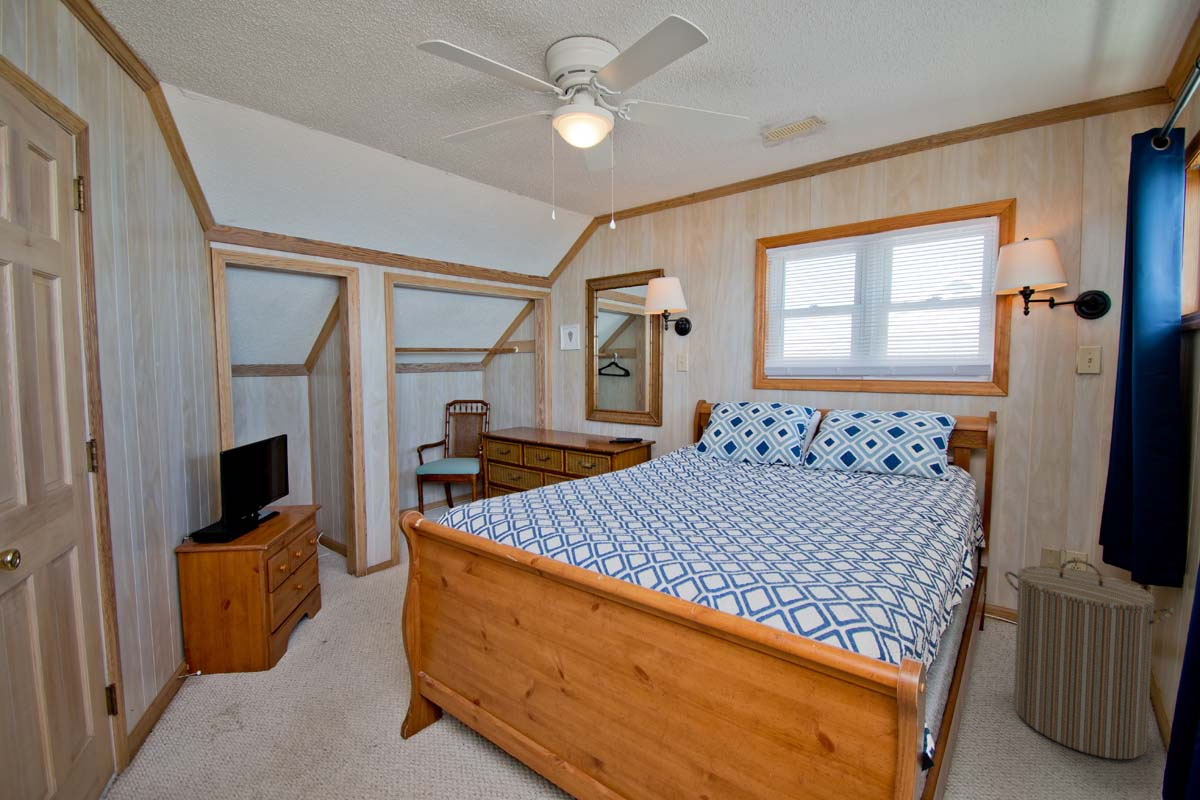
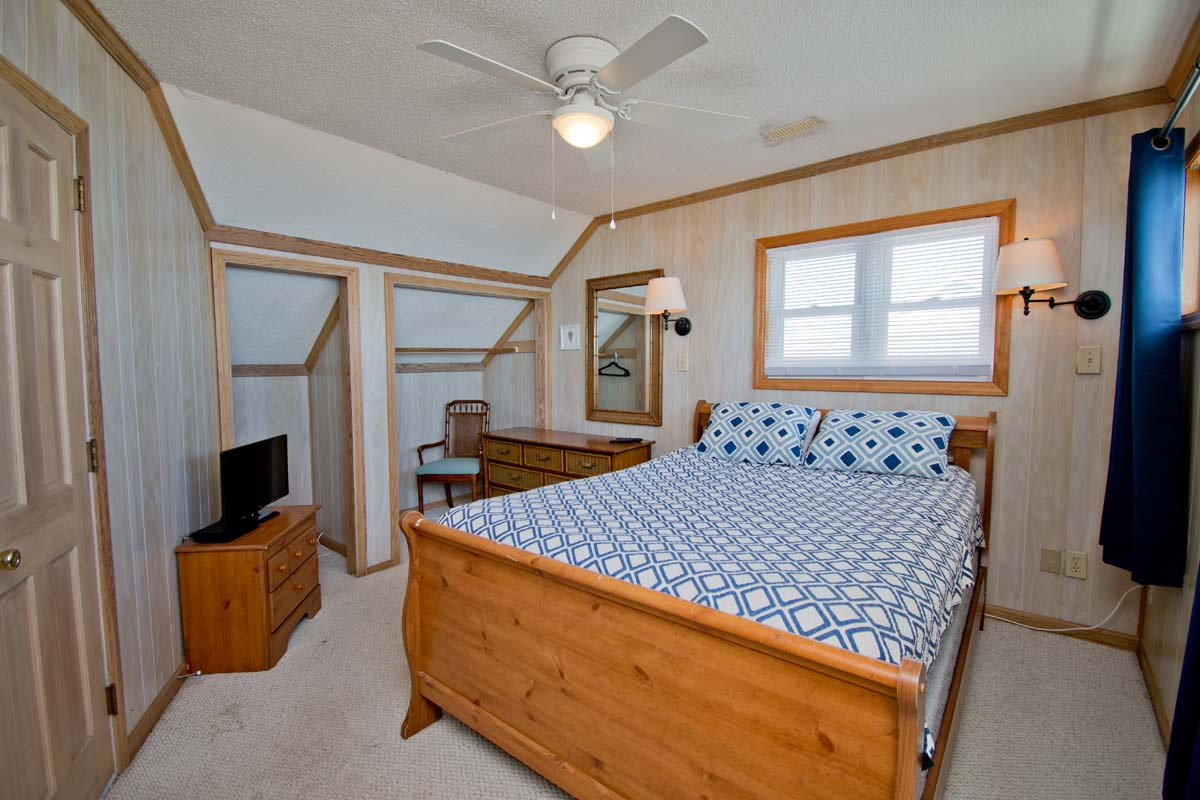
- laundry hamper (1079, 643)
